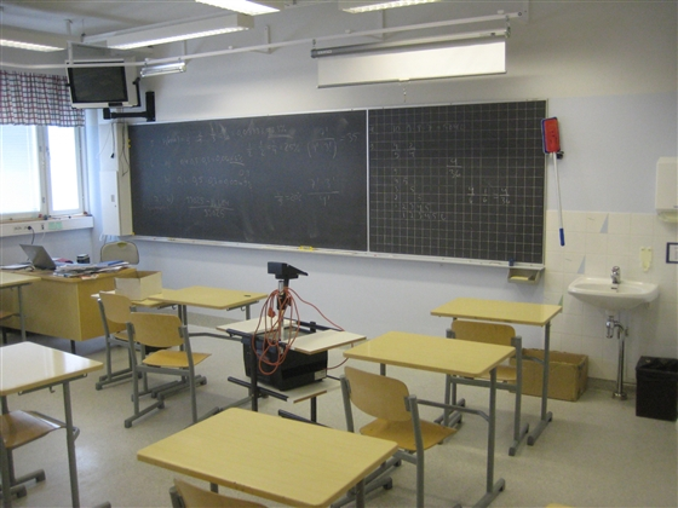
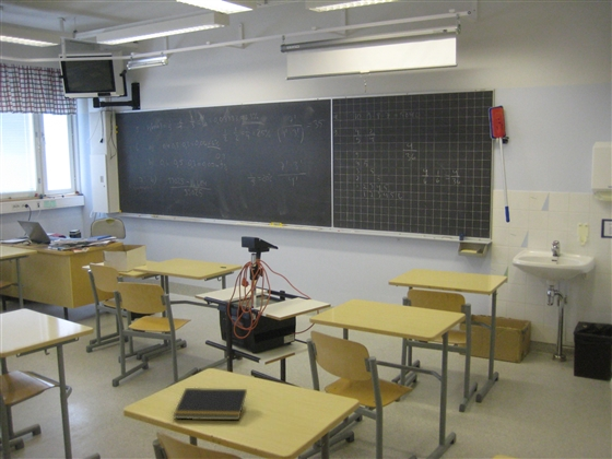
+ notepad (211, 403)
